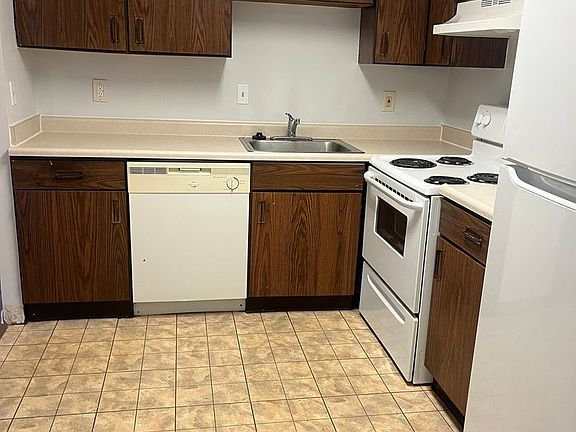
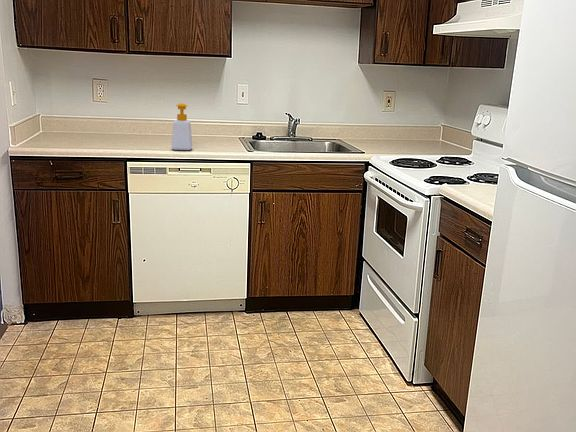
+ soap bottle (182, 125)
